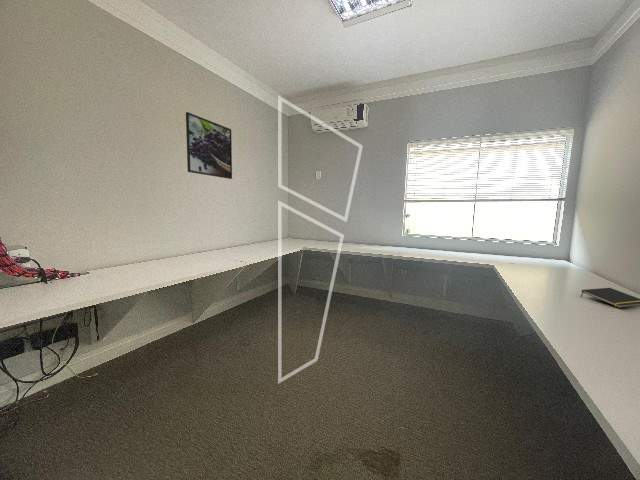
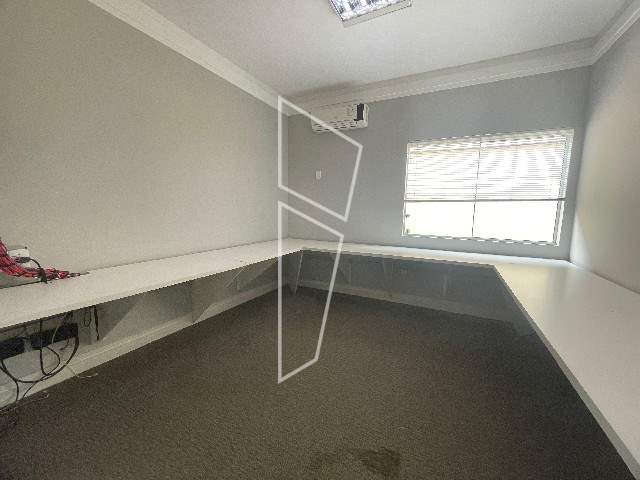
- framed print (211, 148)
- notepad (614, 296)
